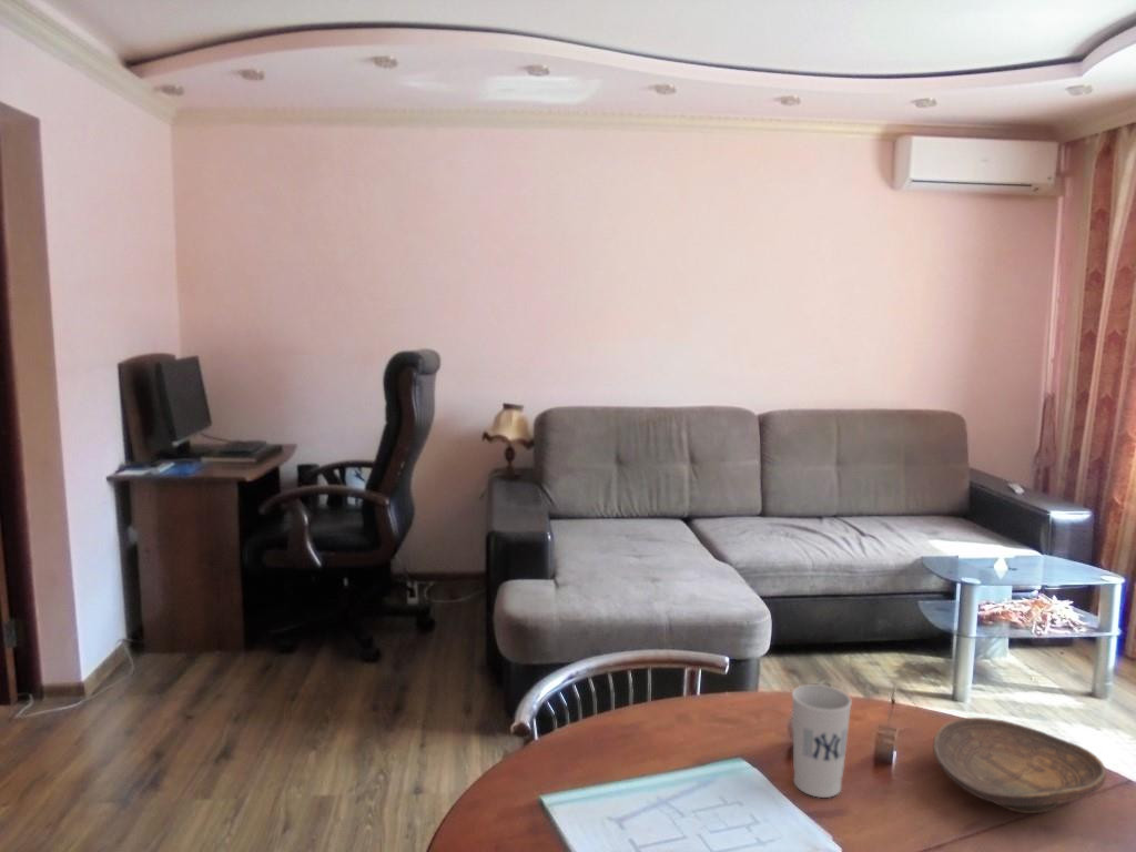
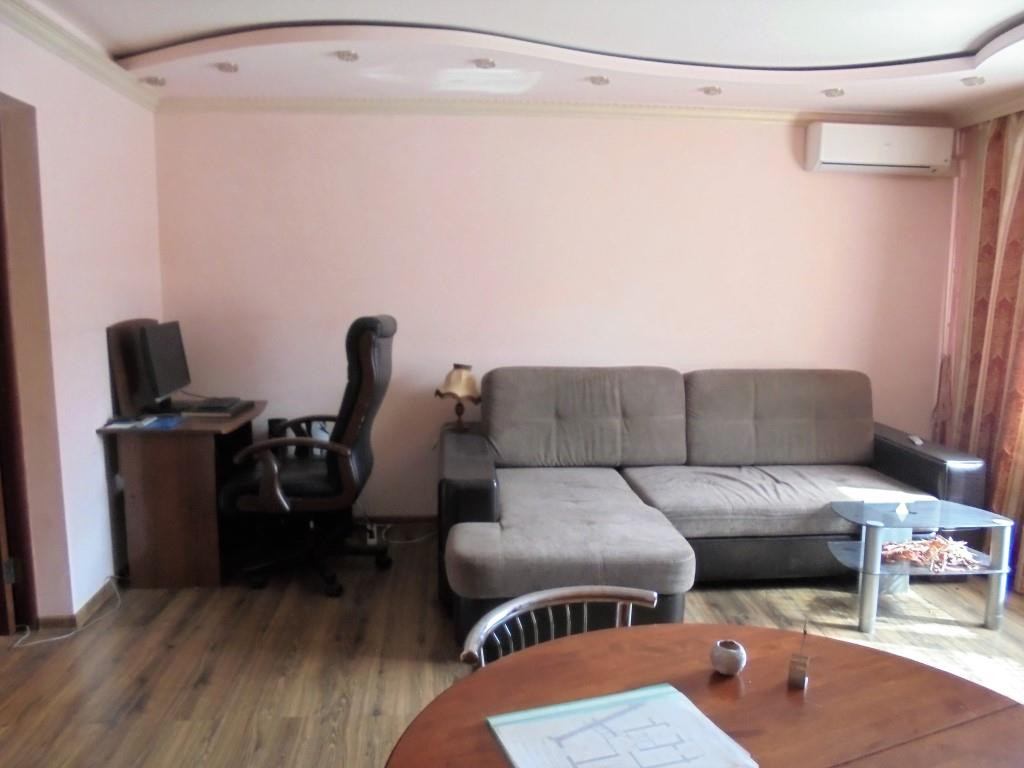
- cup (819, 741)
- decorative bowl (1014, 770)
